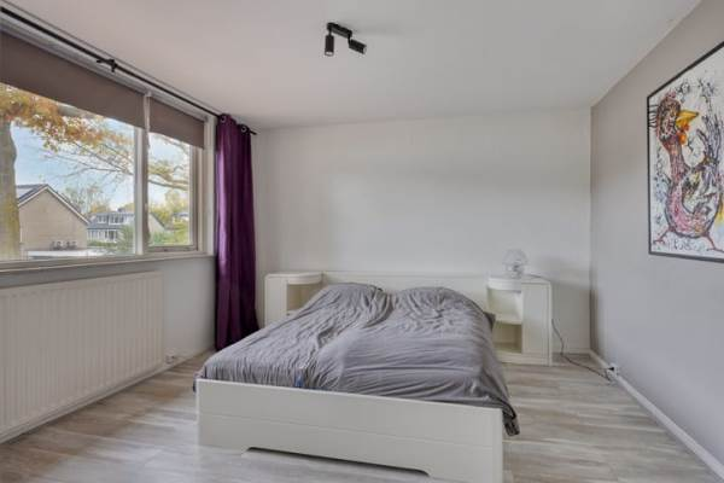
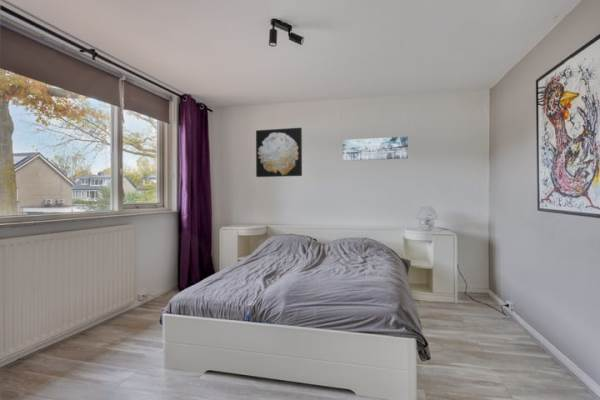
+ wall art (278, 152)
+ wall art (374, 149)
